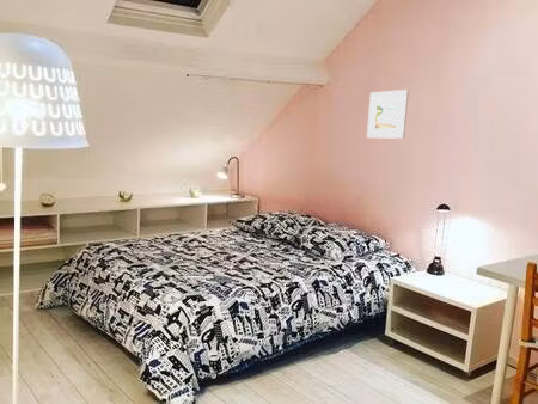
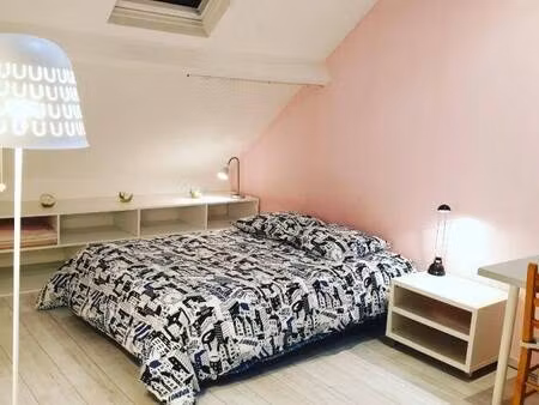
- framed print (386, 114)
